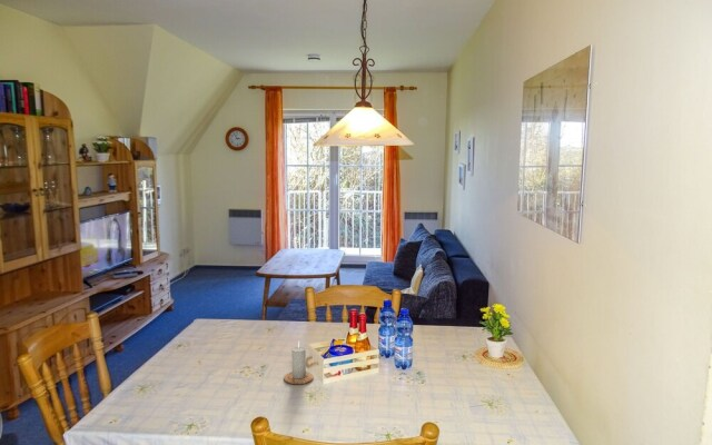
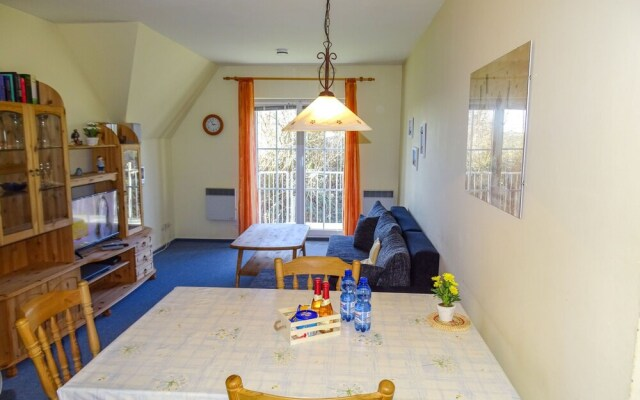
- candle (298, 357)
